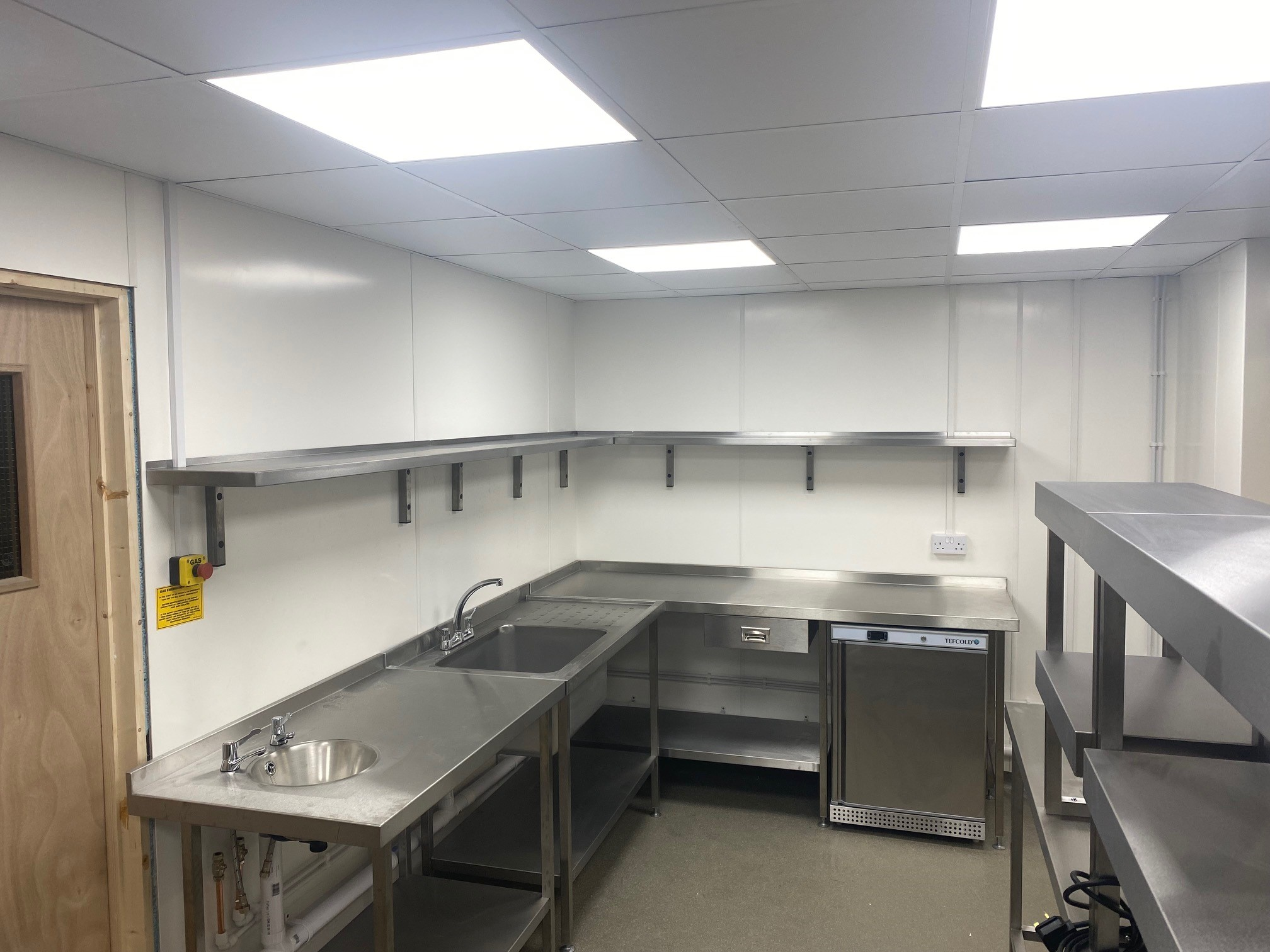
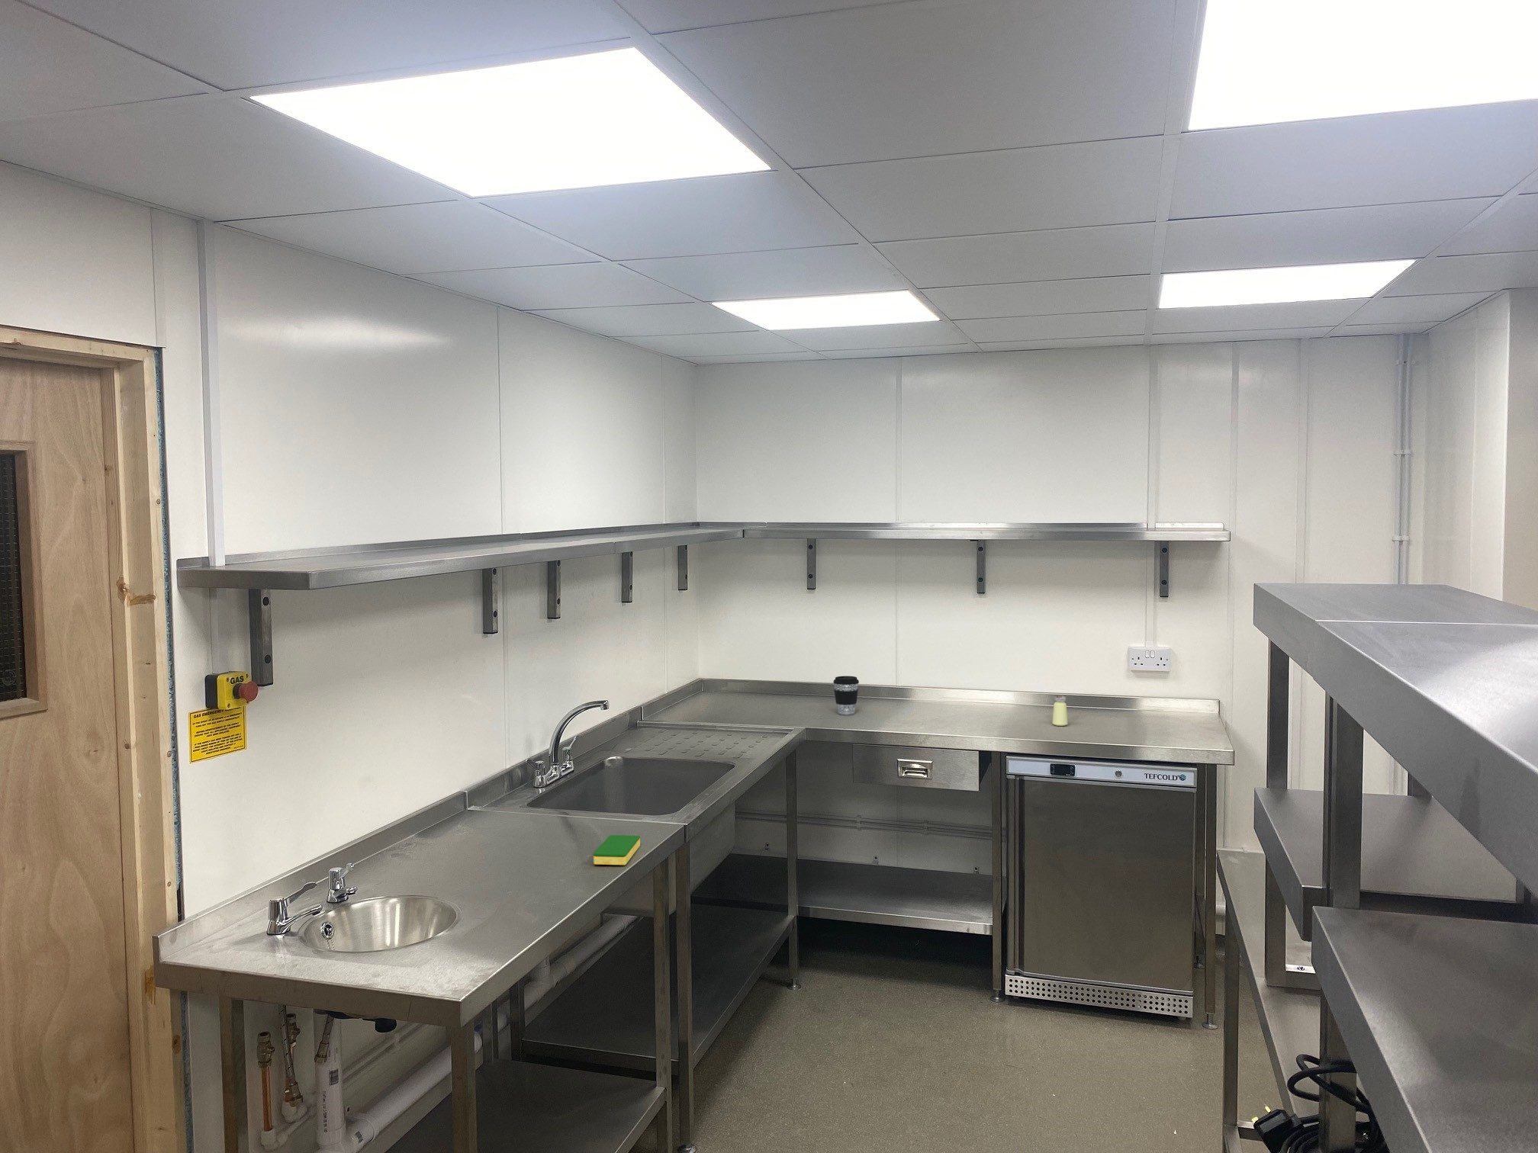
+ dish sponge (618, 849)
+ coffee cup (847, 695)
+ saltshaker (1060, 710)
